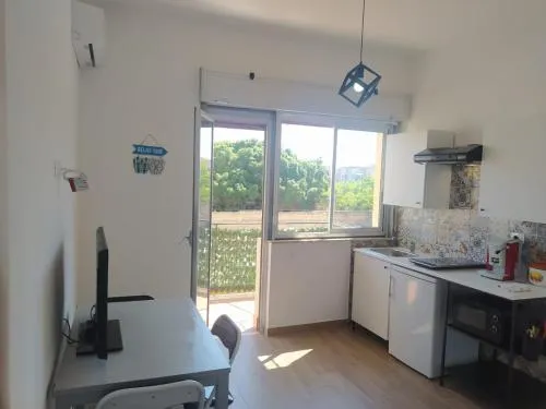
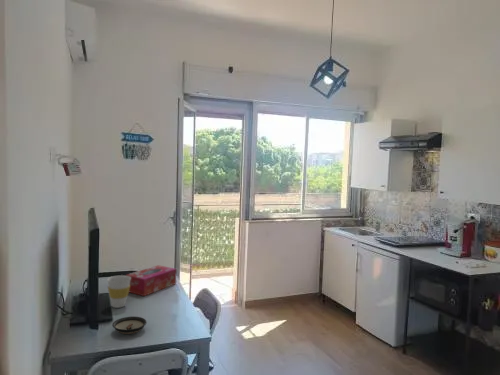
+ tissue box (151, 279)
+ cup (118, 292)
+ saucer (129, 326)
